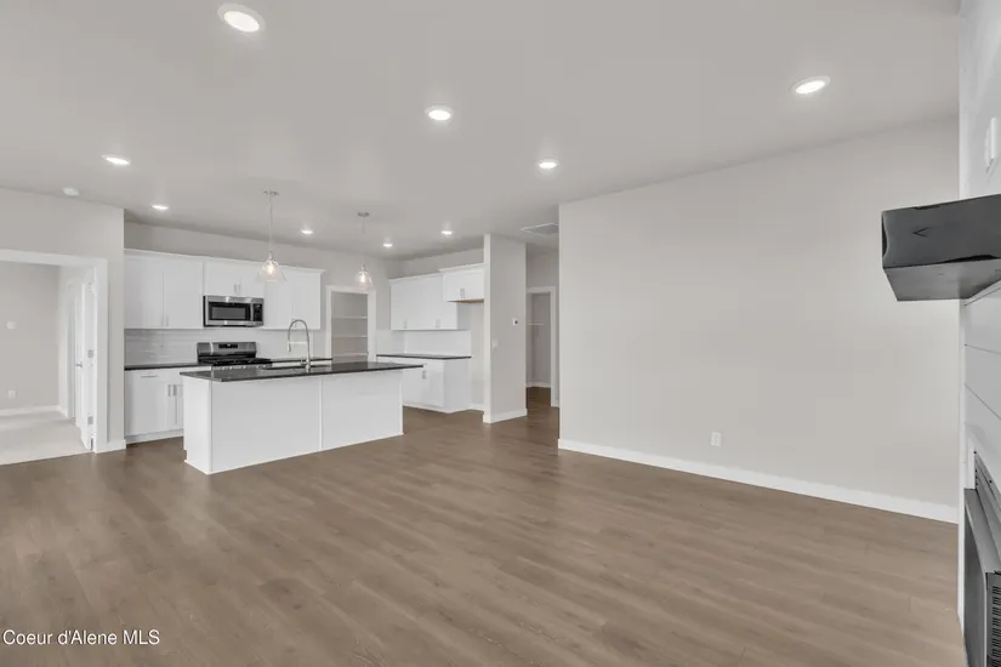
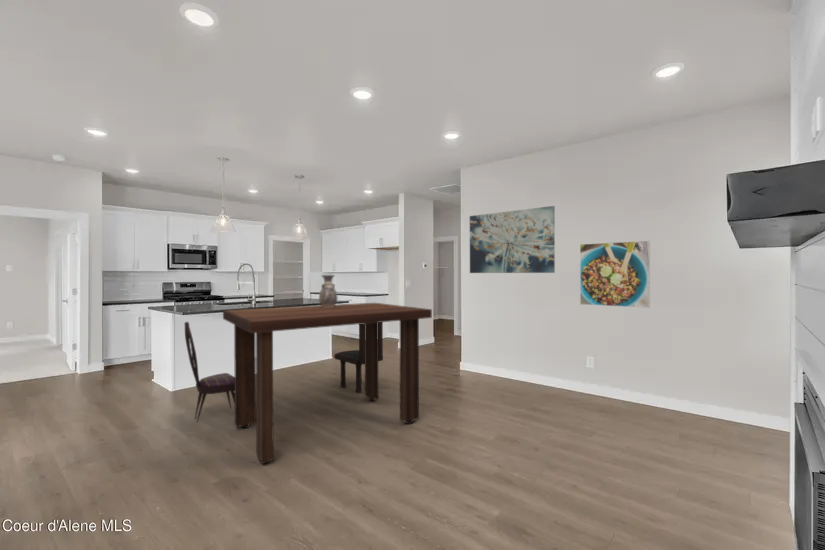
+ vase (328, 290)
+ dining table (365, 367)
+ wall art (508, 242)
+ dining chair (359, 348)
+ dining chair (212, 375)
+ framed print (613, 274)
